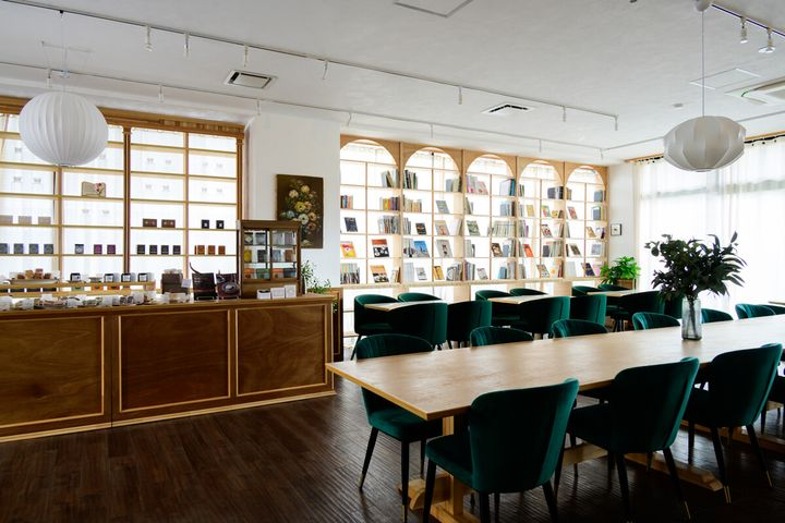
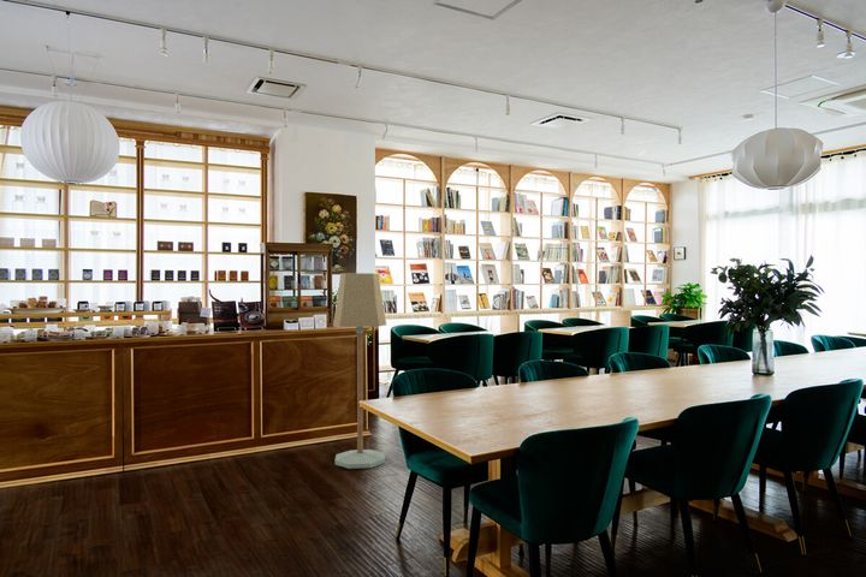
+ floor lamp (360, 367)
